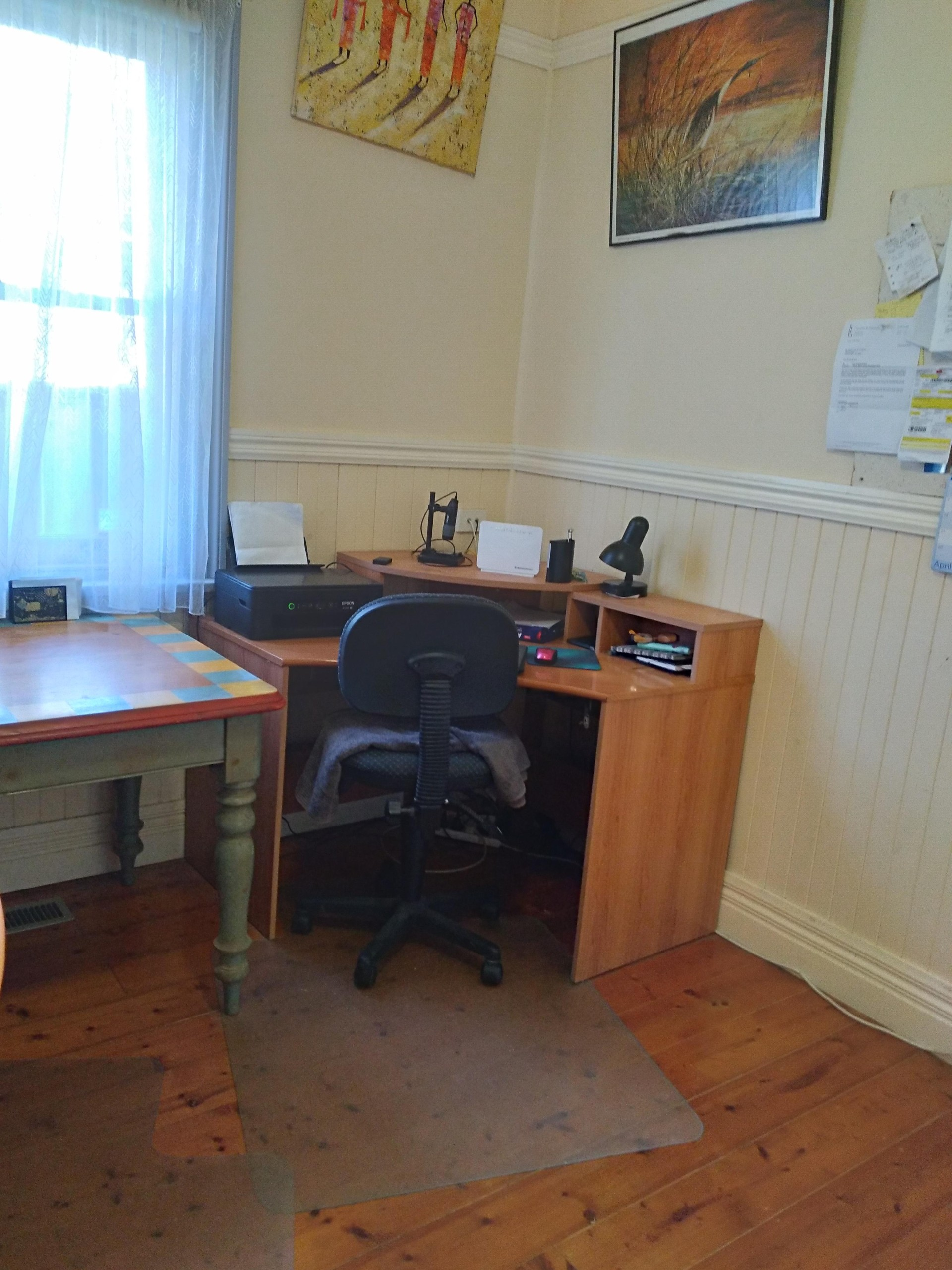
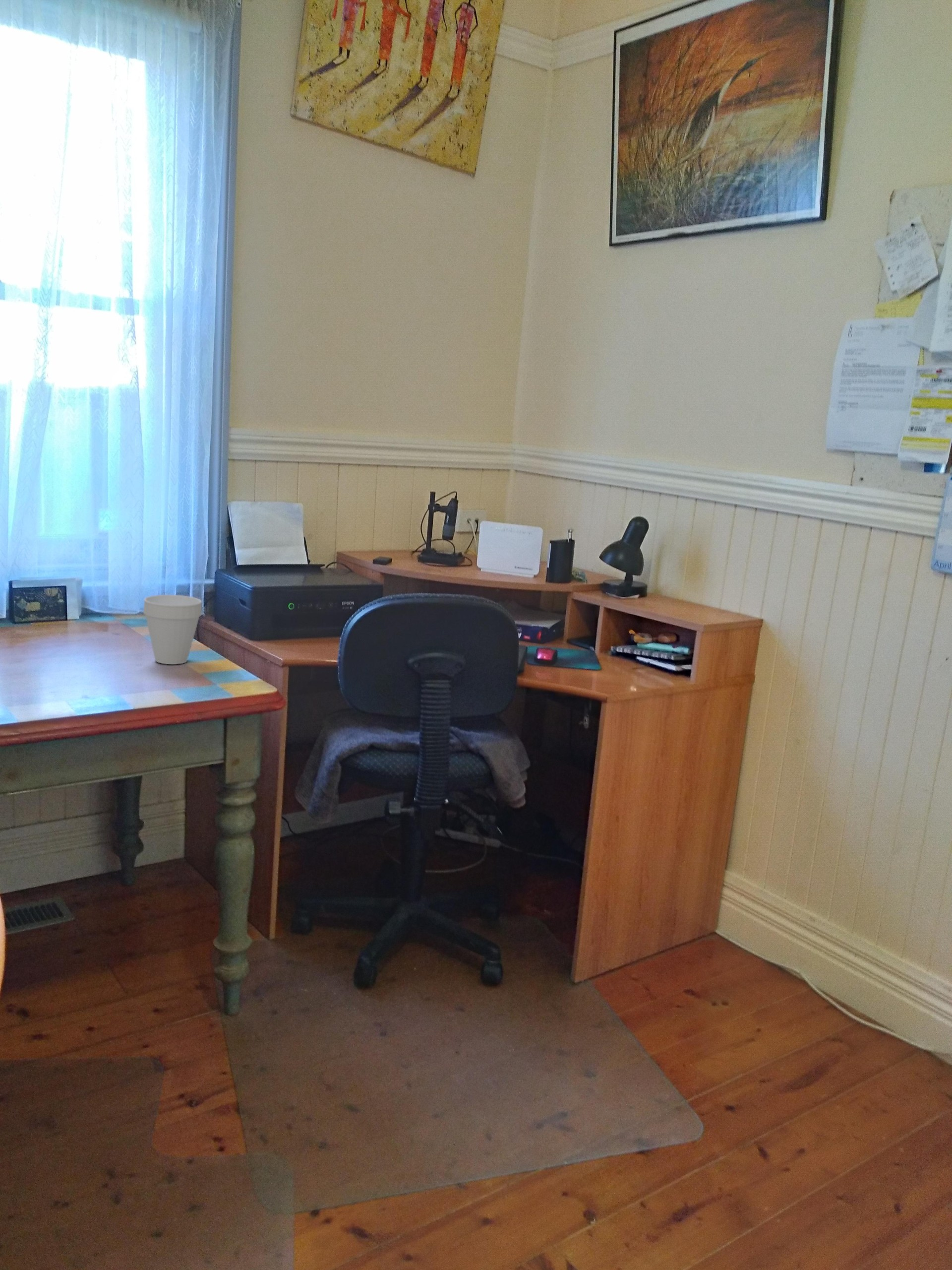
+ cup (172, 630)
